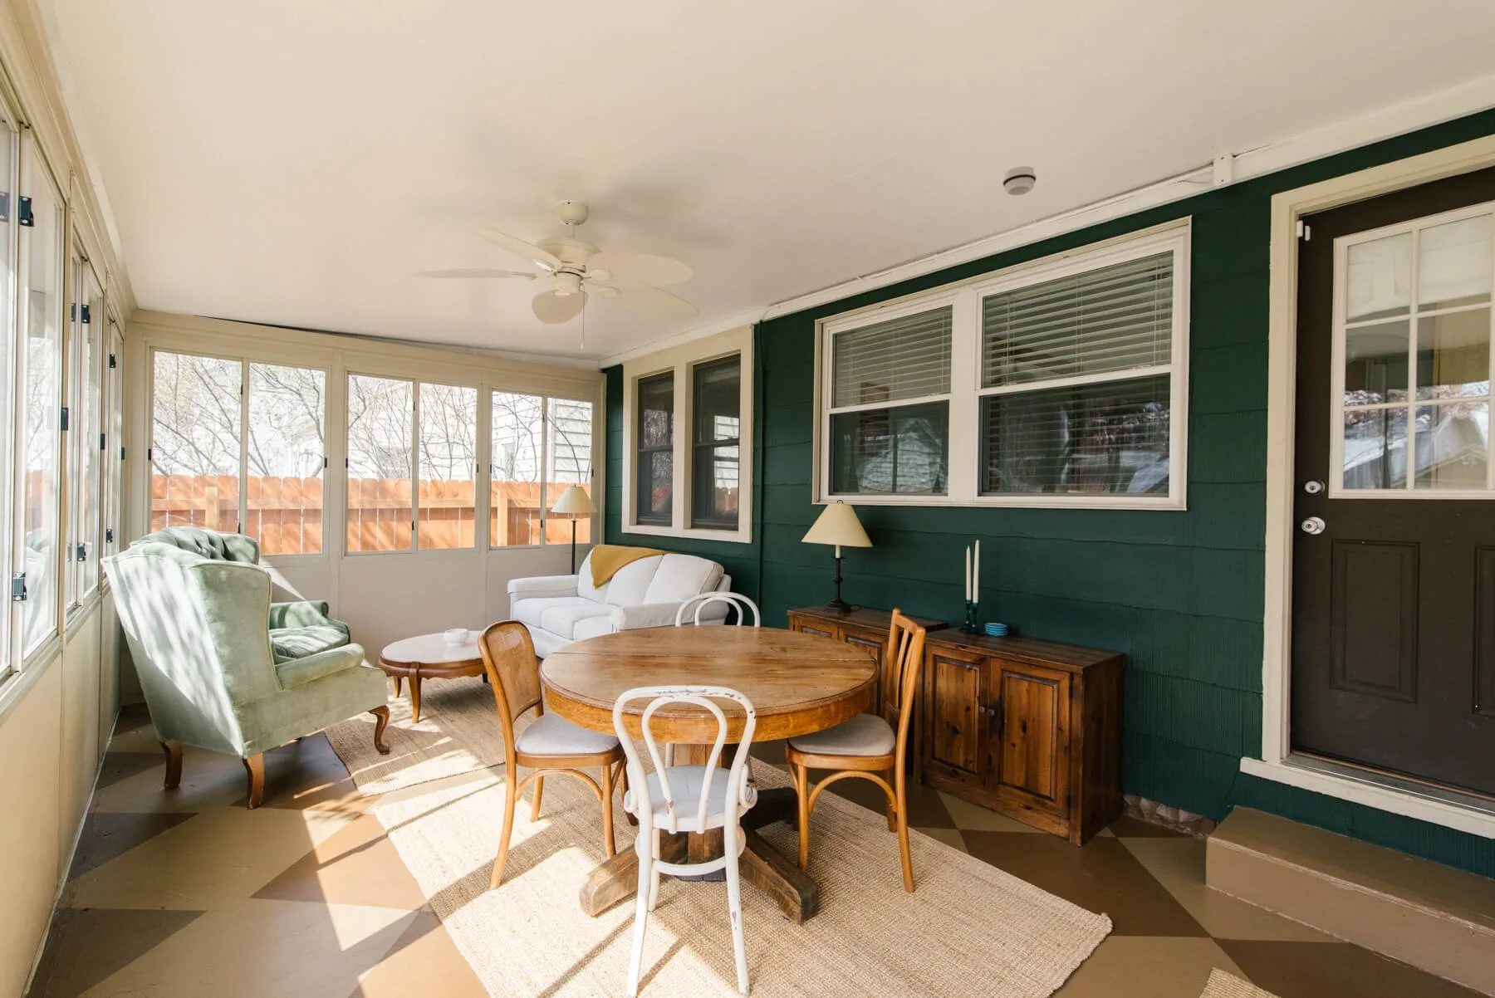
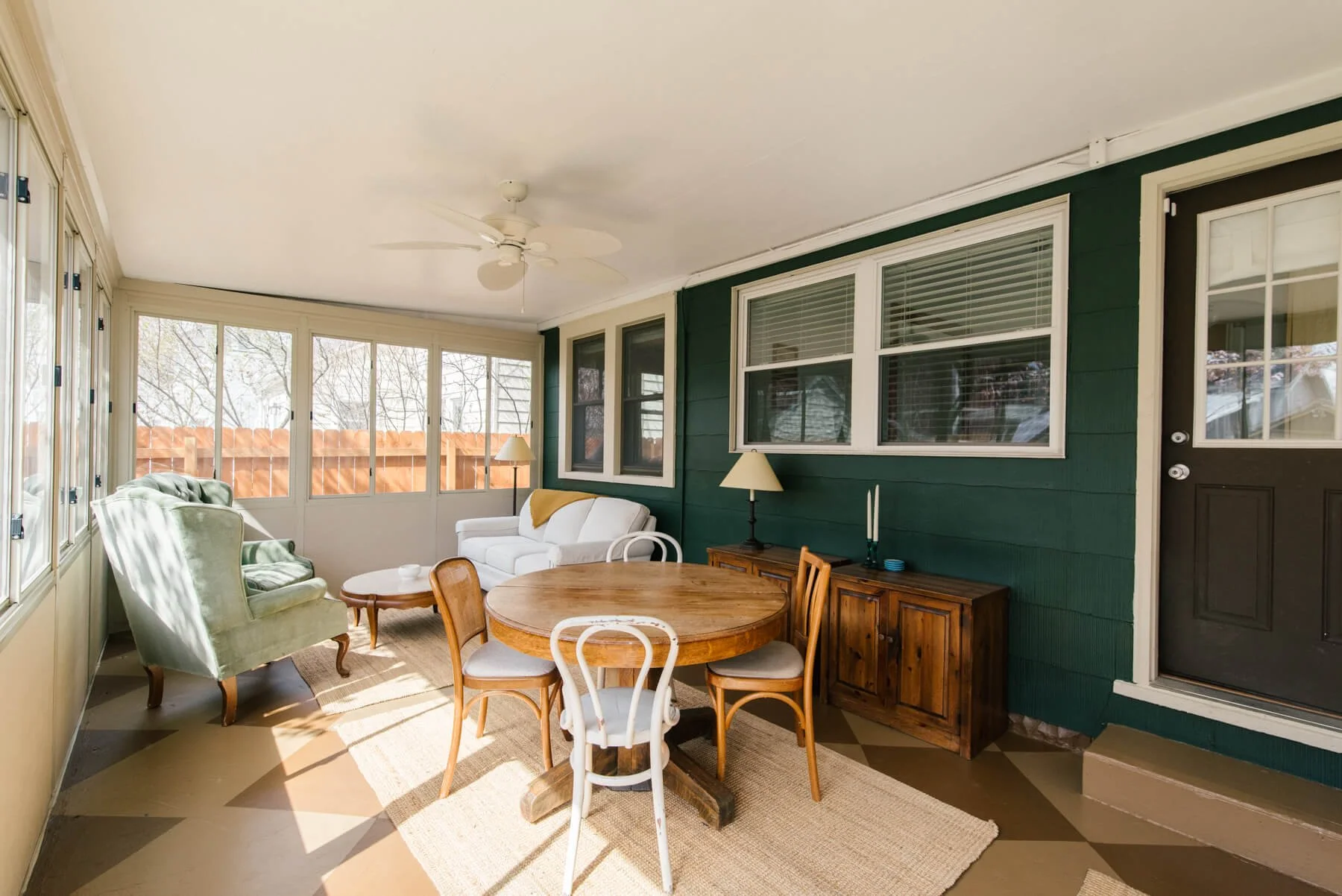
- smoke detector (1019, 182)
